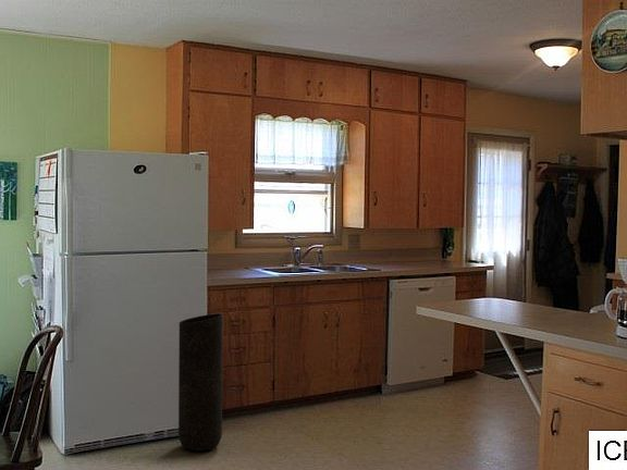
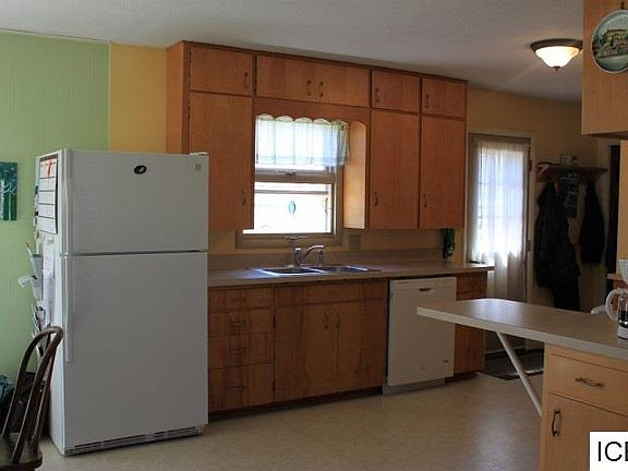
- trash can (200, 381)
